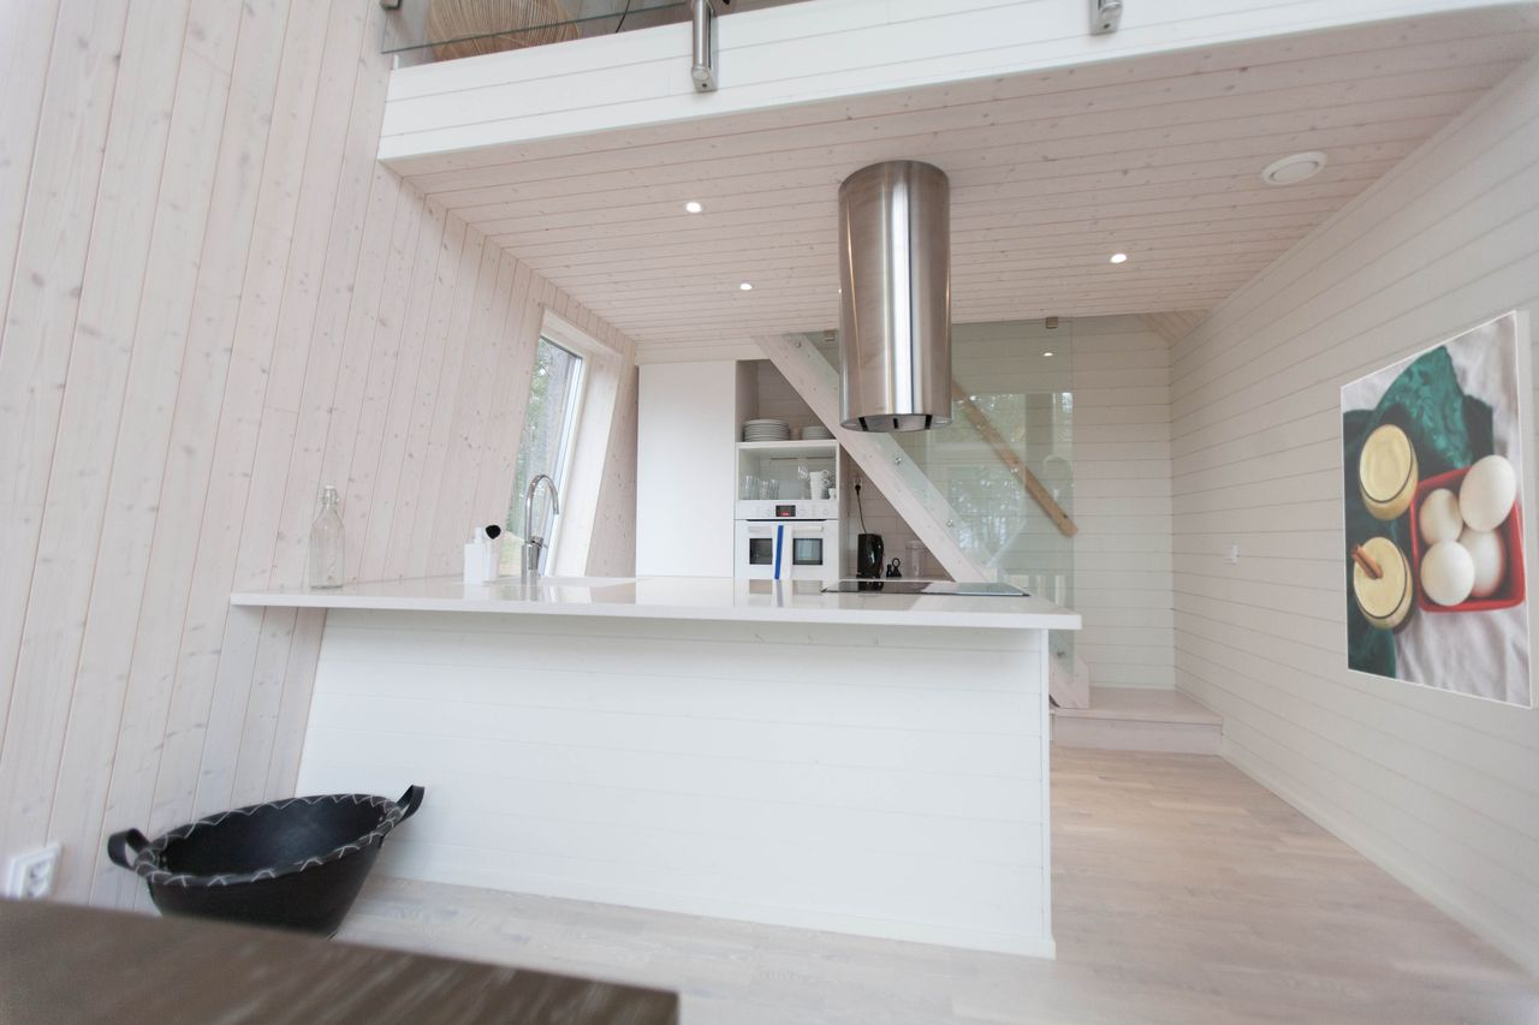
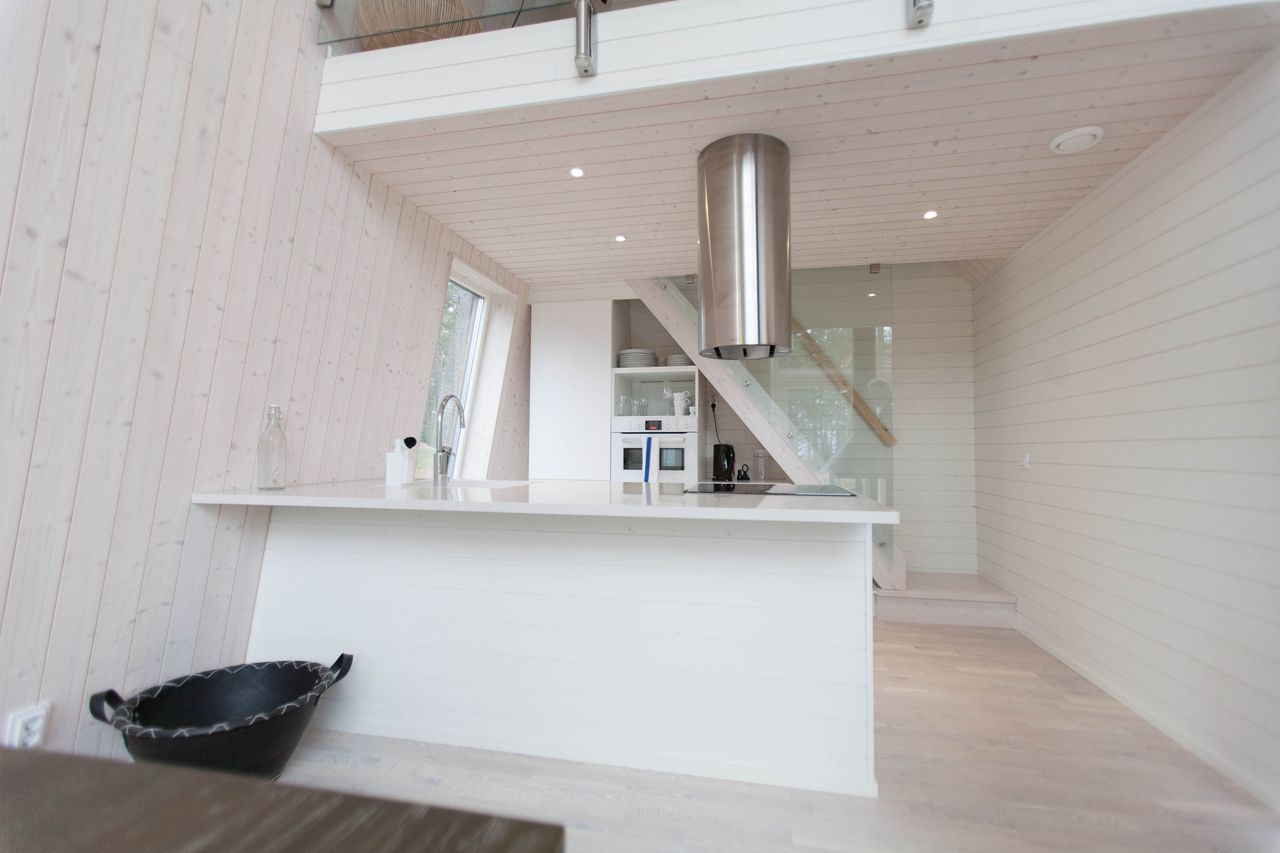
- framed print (1424, 517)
